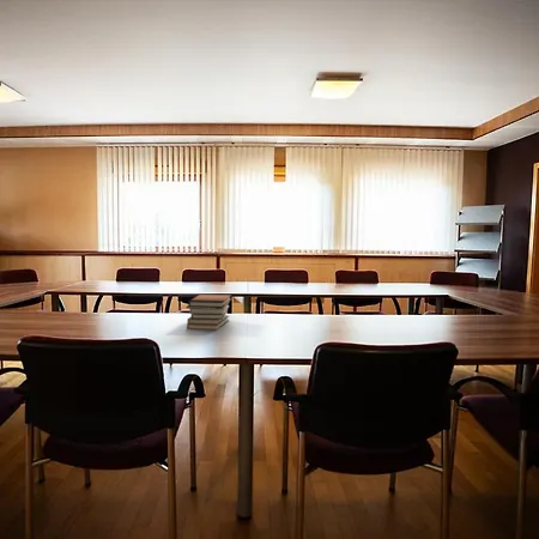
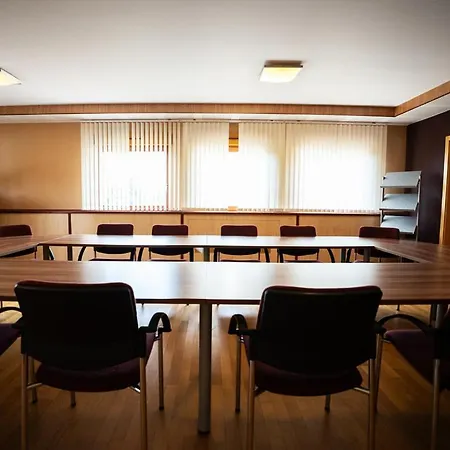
- book stack (210, 310)
